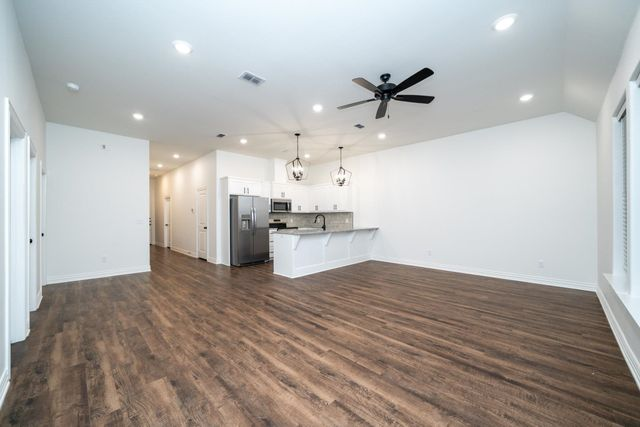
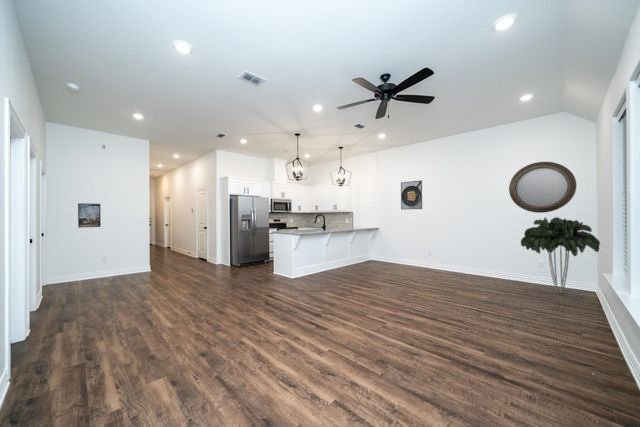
+ indoor plant (560, 255)
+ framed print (89, 215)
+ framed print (411, 195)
+ home mirror (540, 187)
